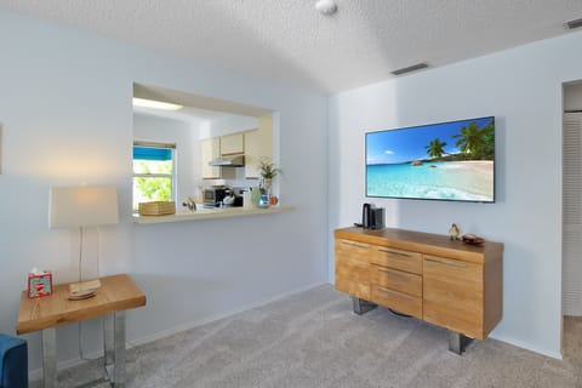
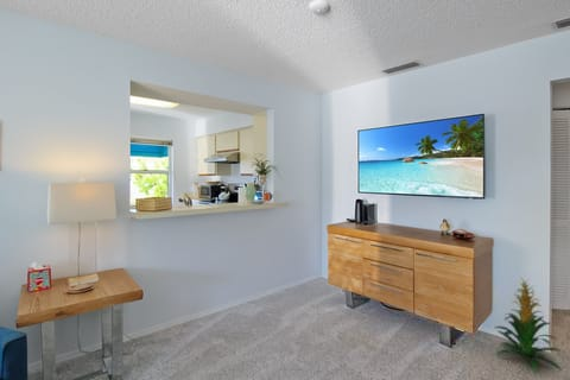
+ indoor plant (526, 317)
